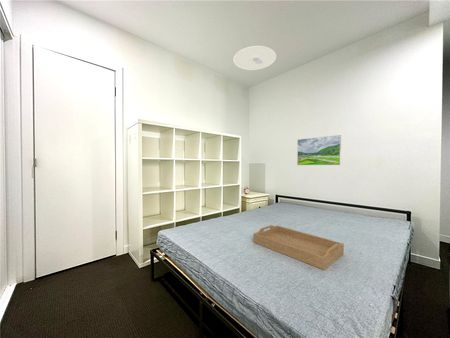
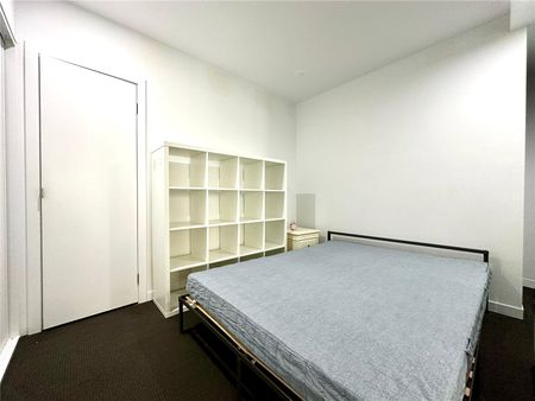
- ceiling light (254, 57)
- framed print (317, 151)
- serving tray (295, 241)
